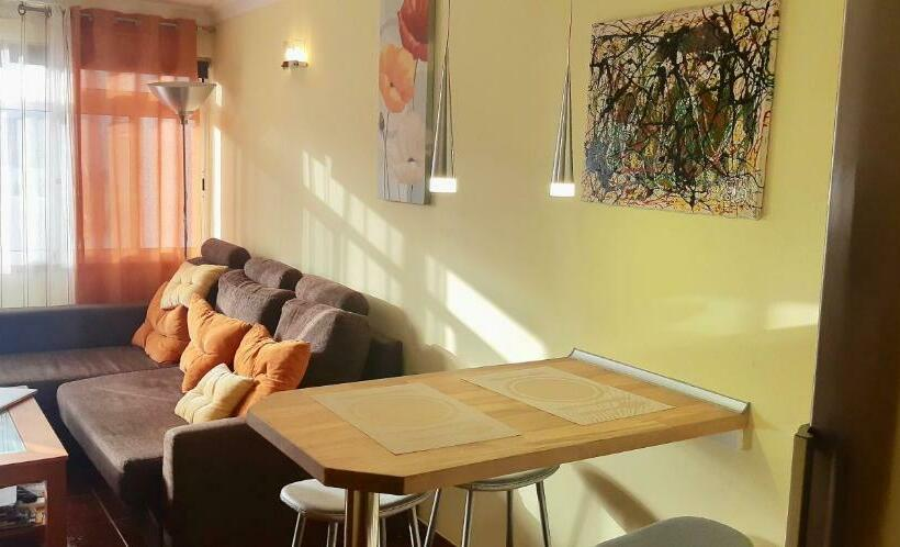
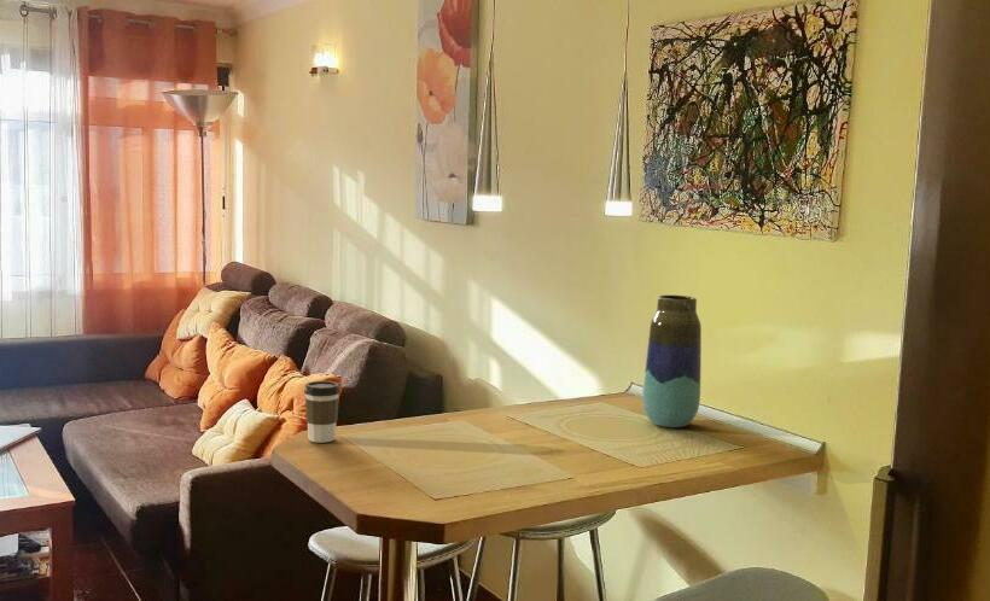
+ coffee cup (321, 412)
+ vase (672, 361)
